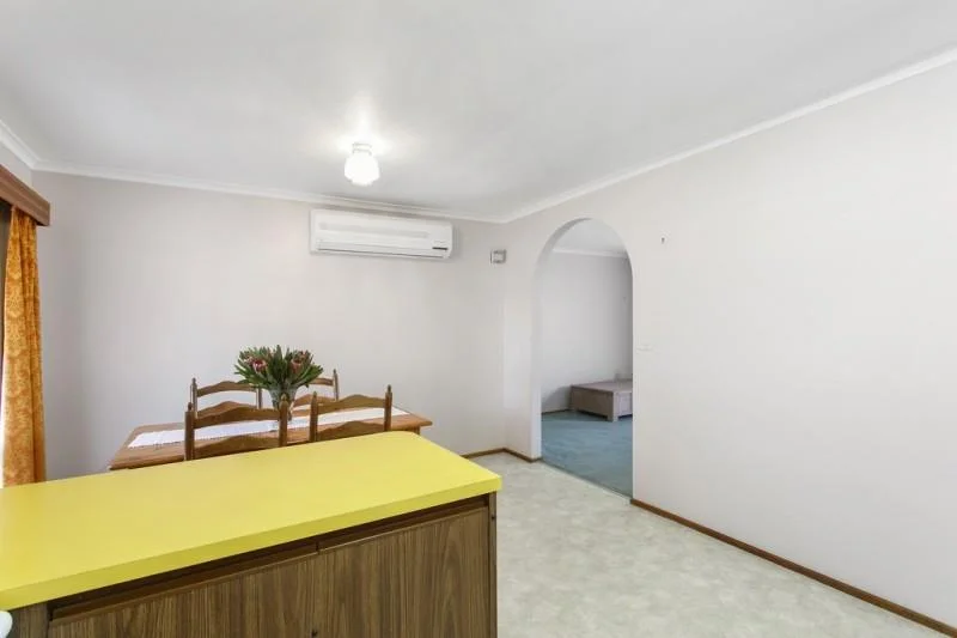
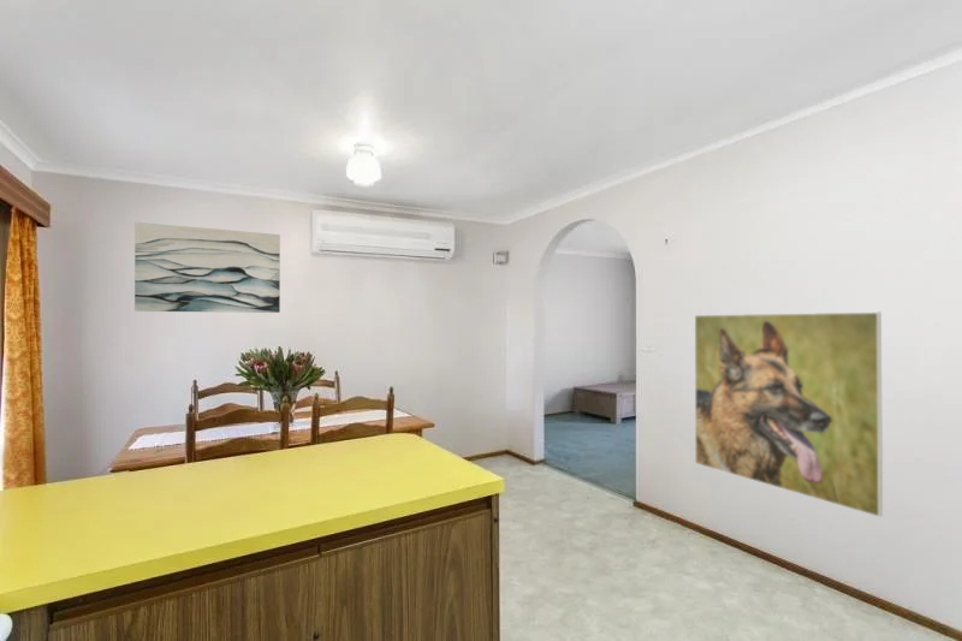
+ wall art (212, 269)
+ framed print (773, 399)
